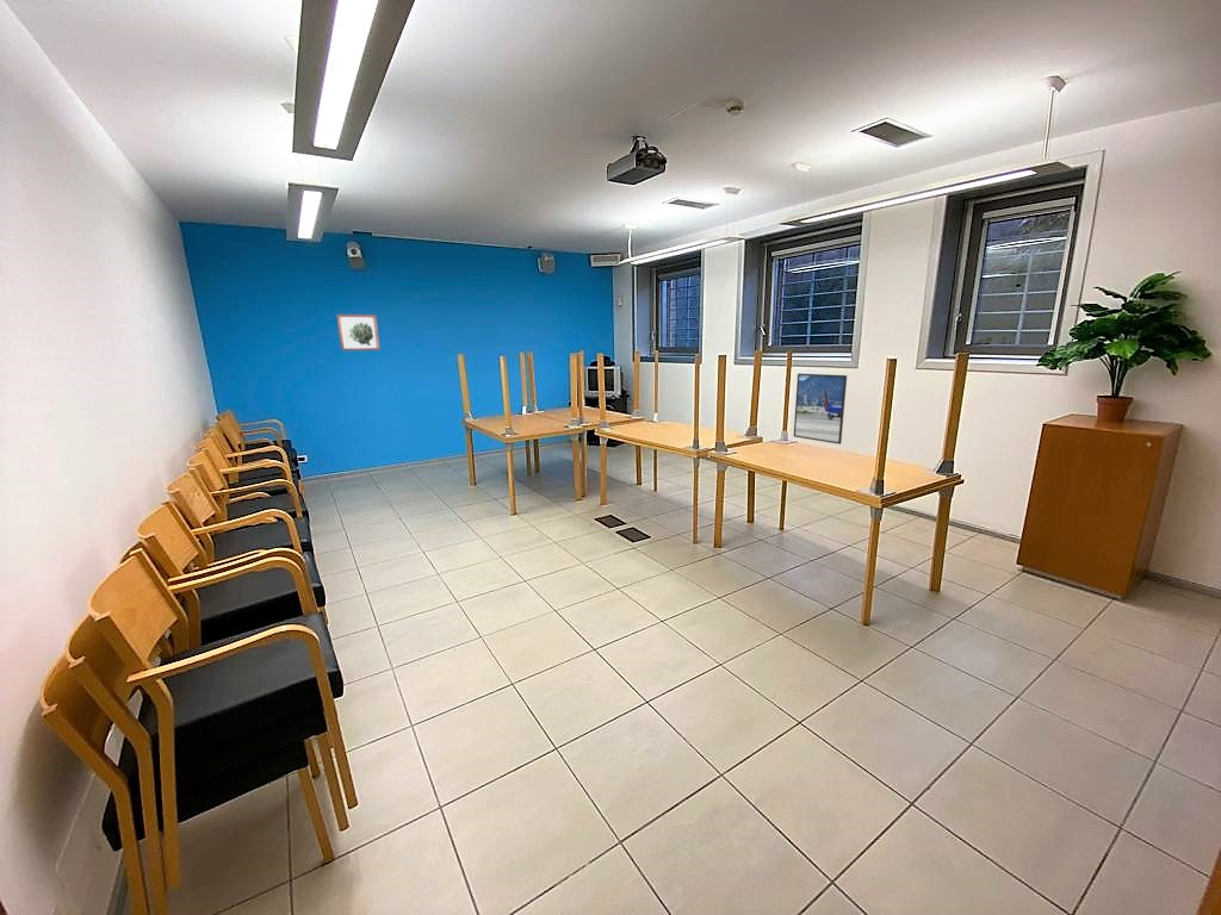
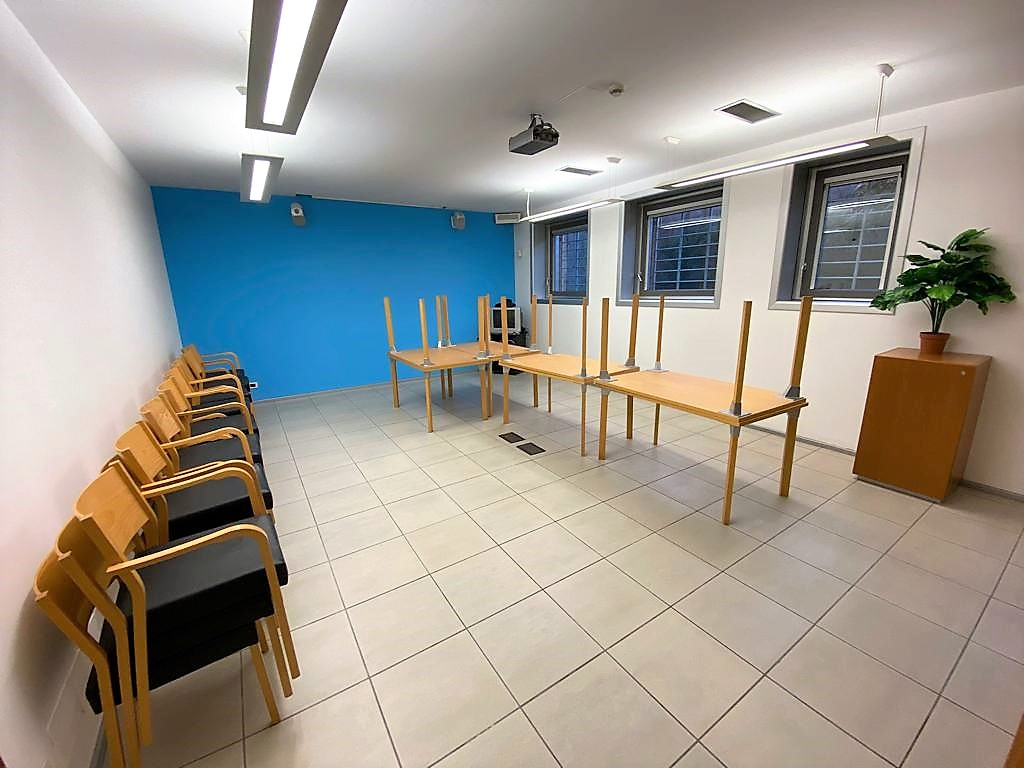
- wall art (358, 332)
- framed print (818, 407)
